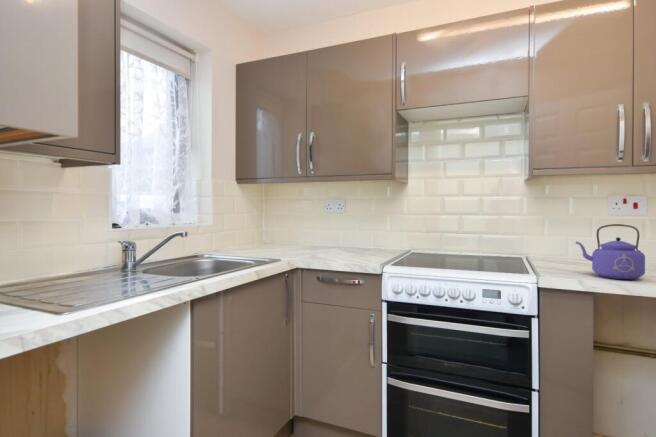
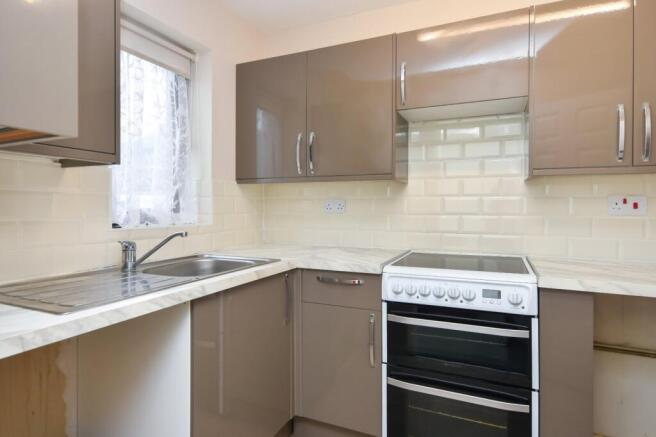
- kettle (608, 250)
